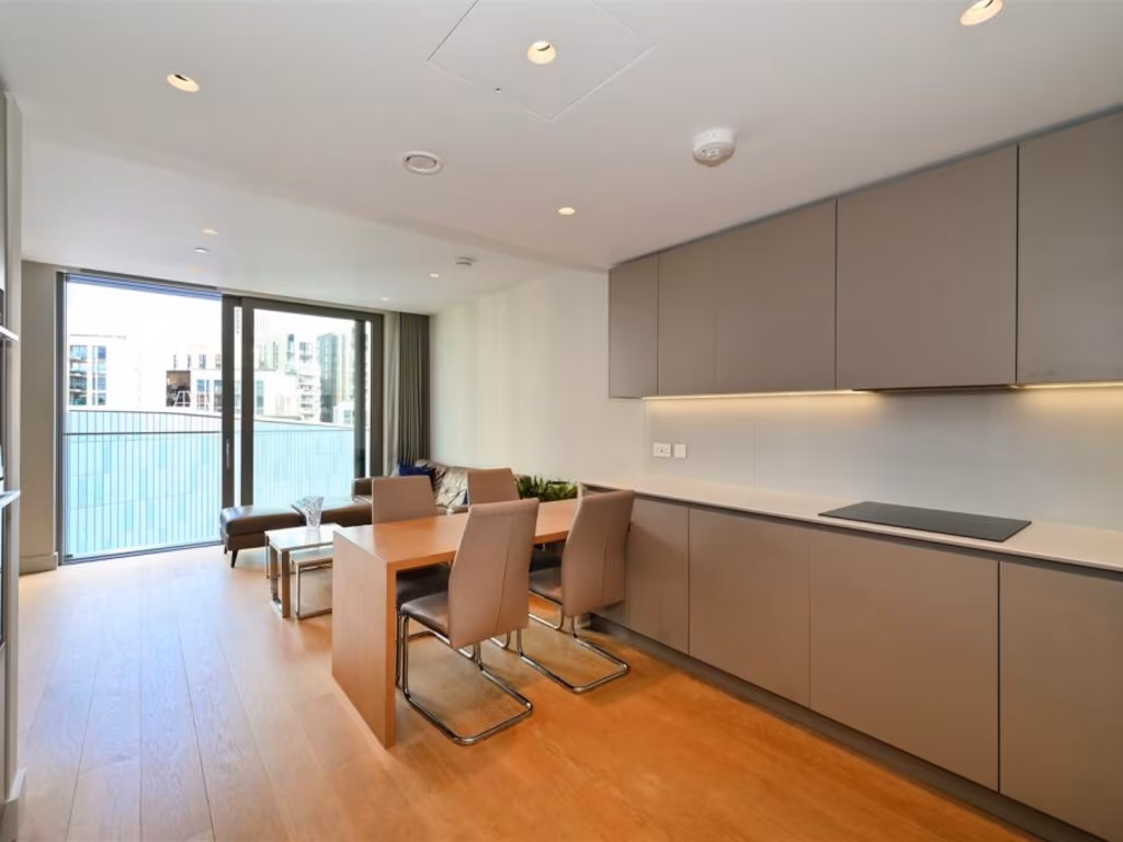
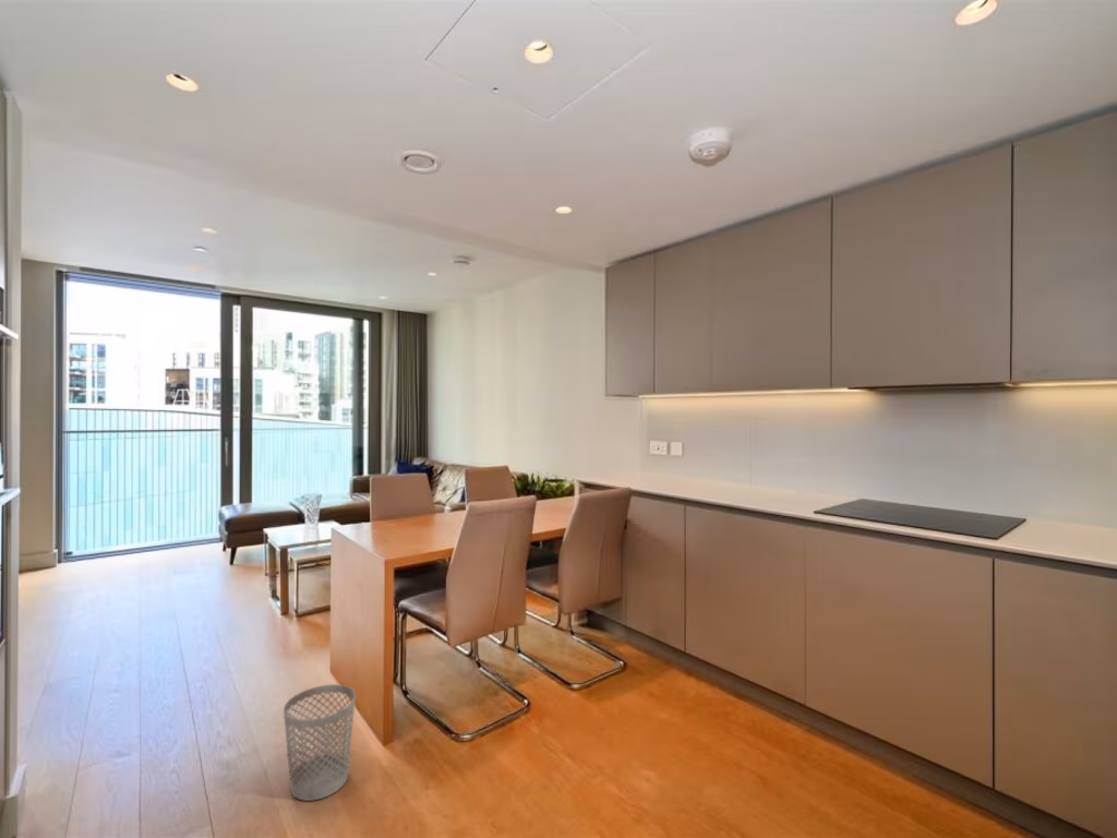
+ wastebasket (320, 741)
